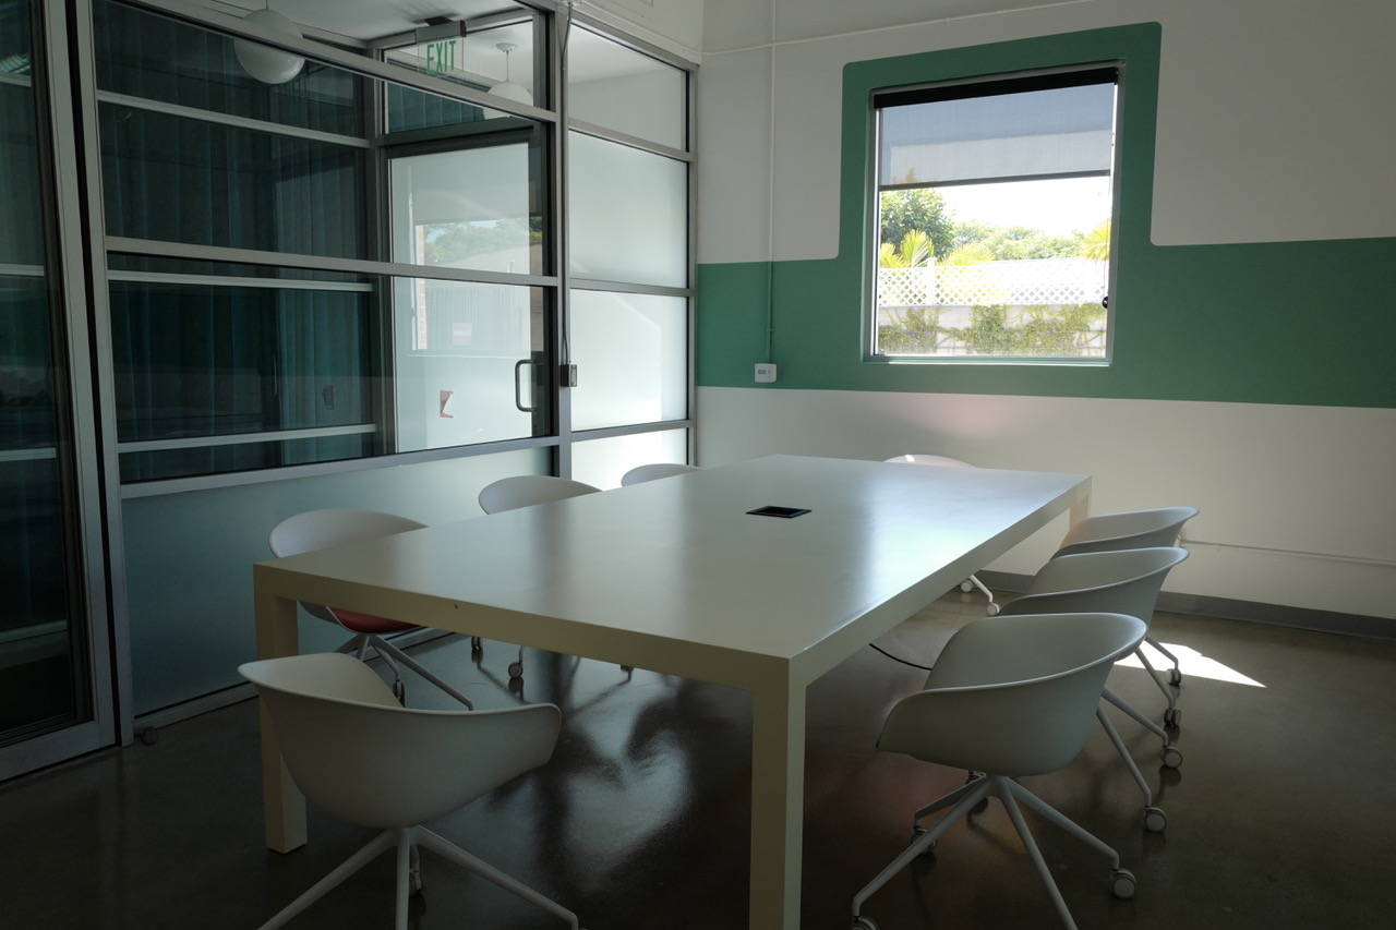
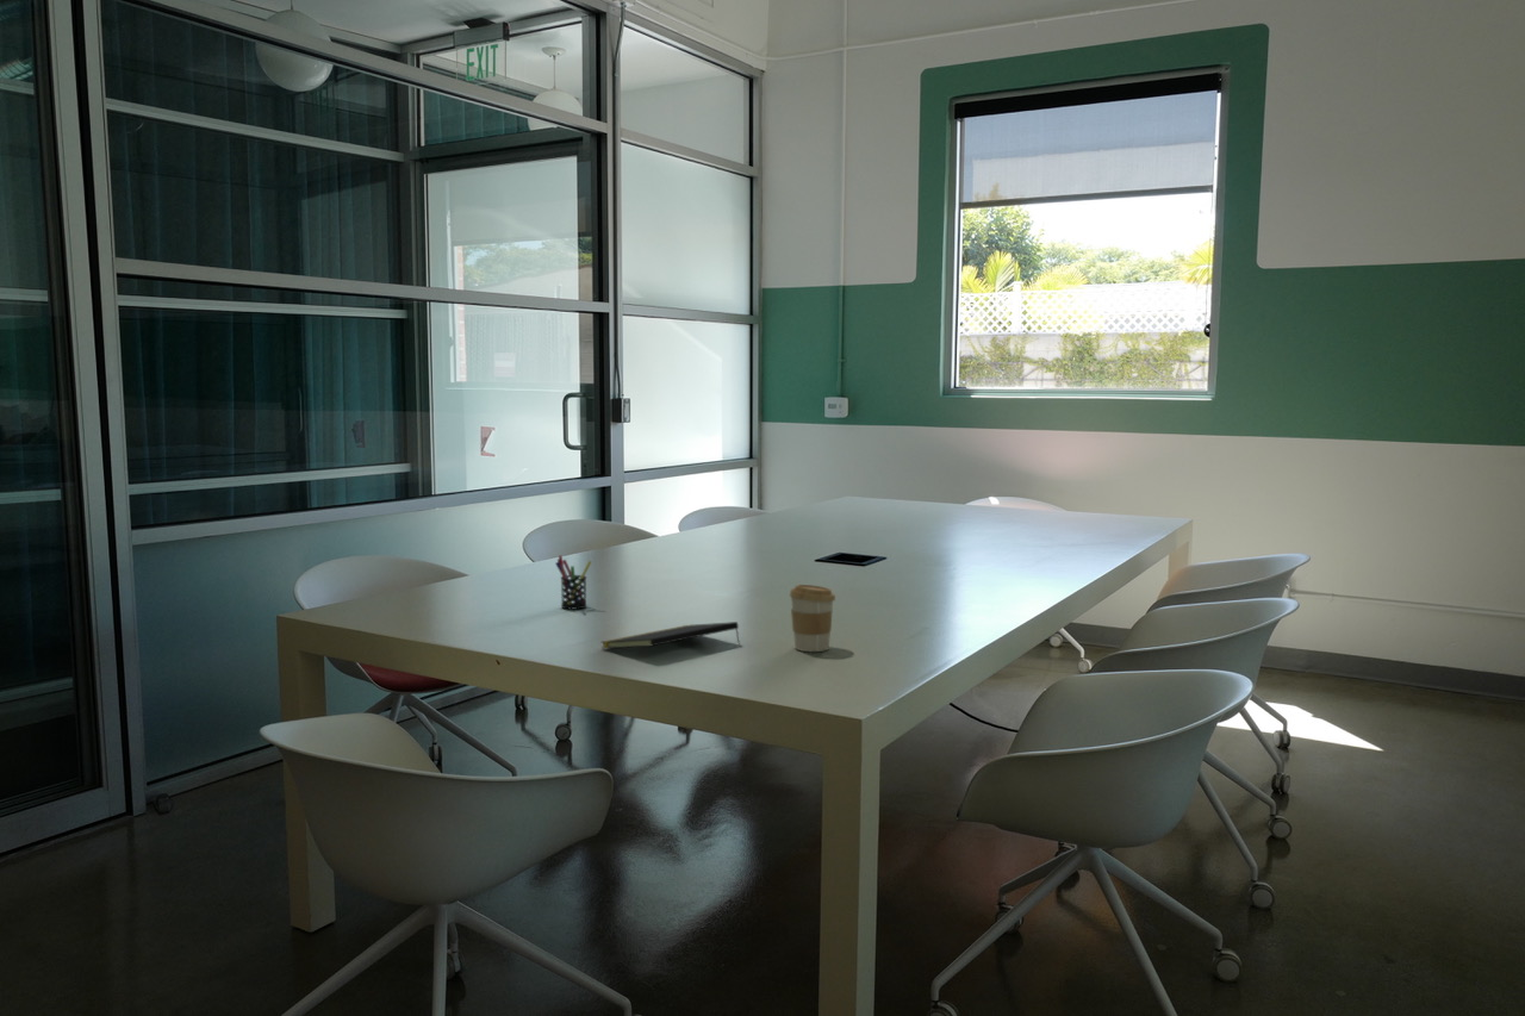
+ pen holder (572, 581)
+ notepad (670, 635)
+ coffee cup (811, 616)
